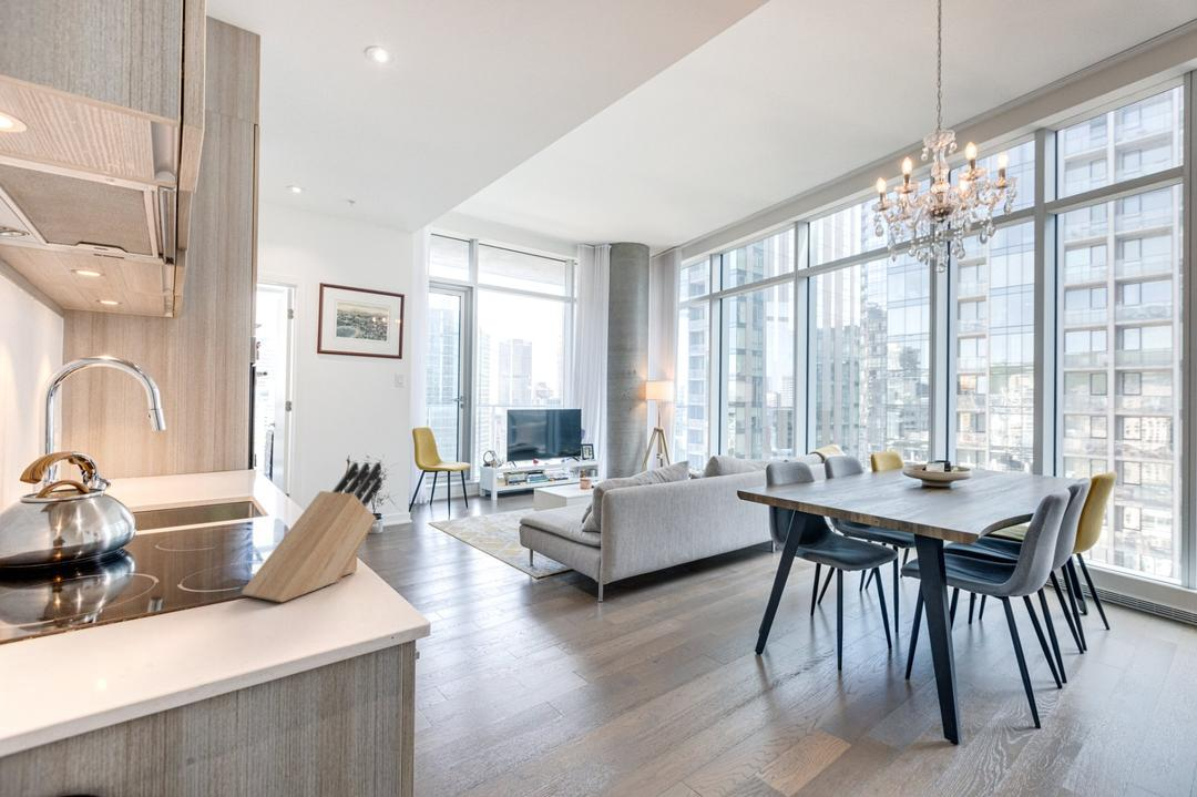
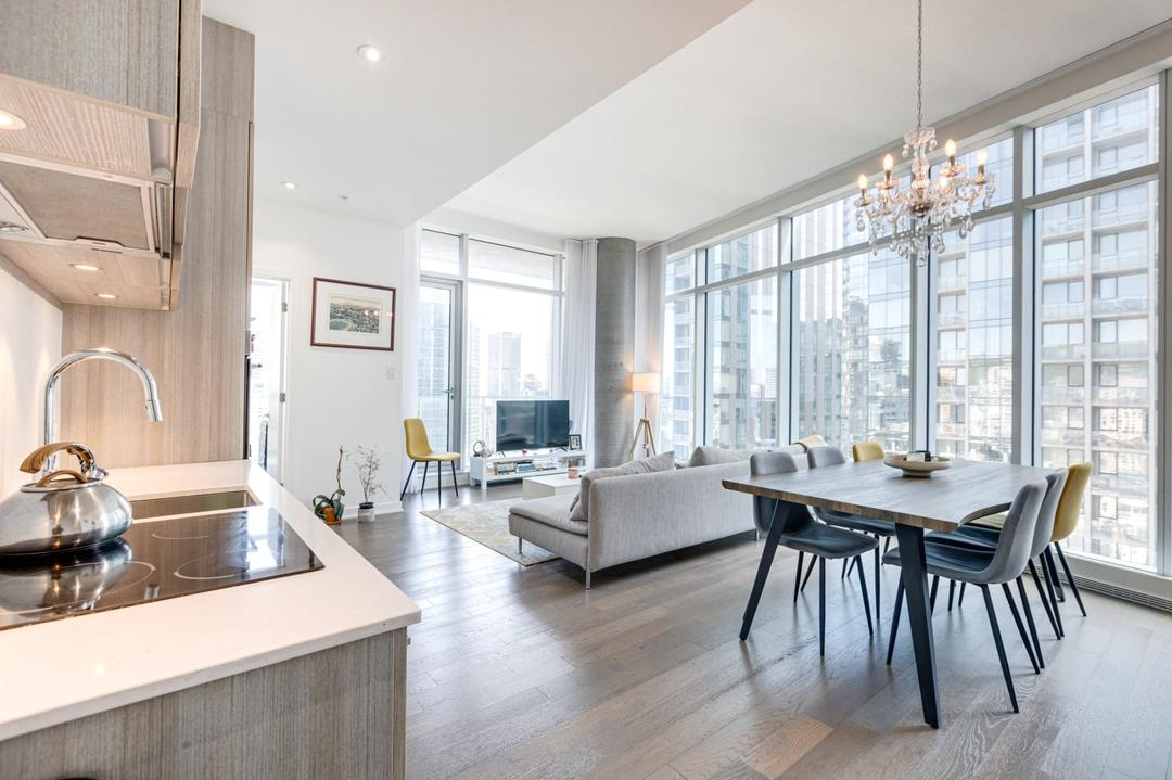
- knife block (324, 522)
